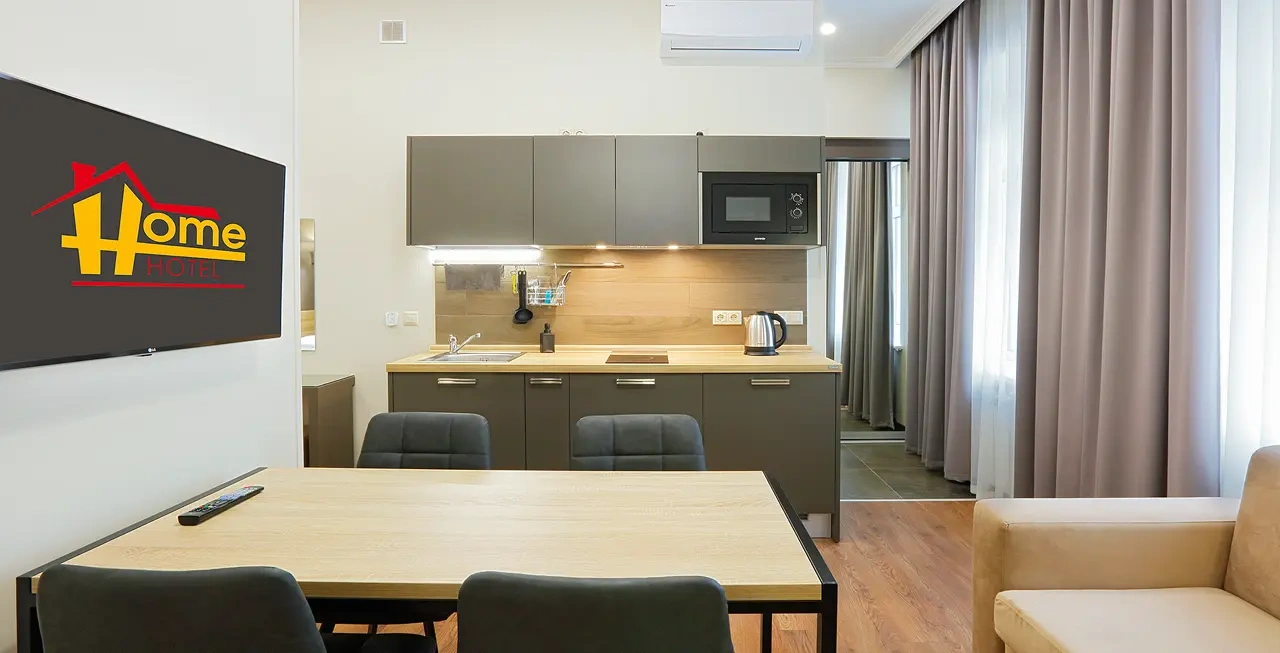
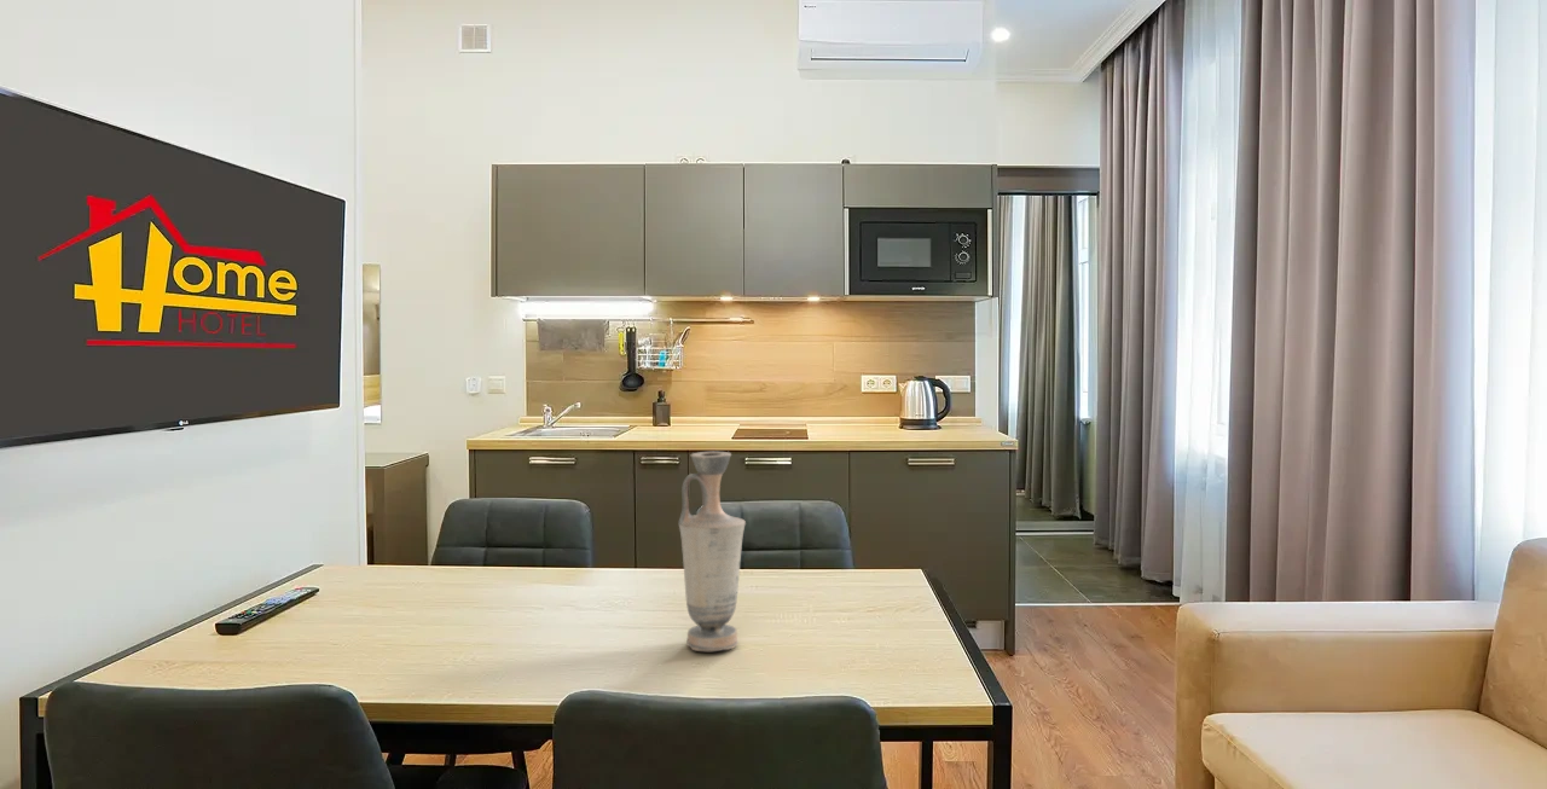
+ vase (712, 550)
